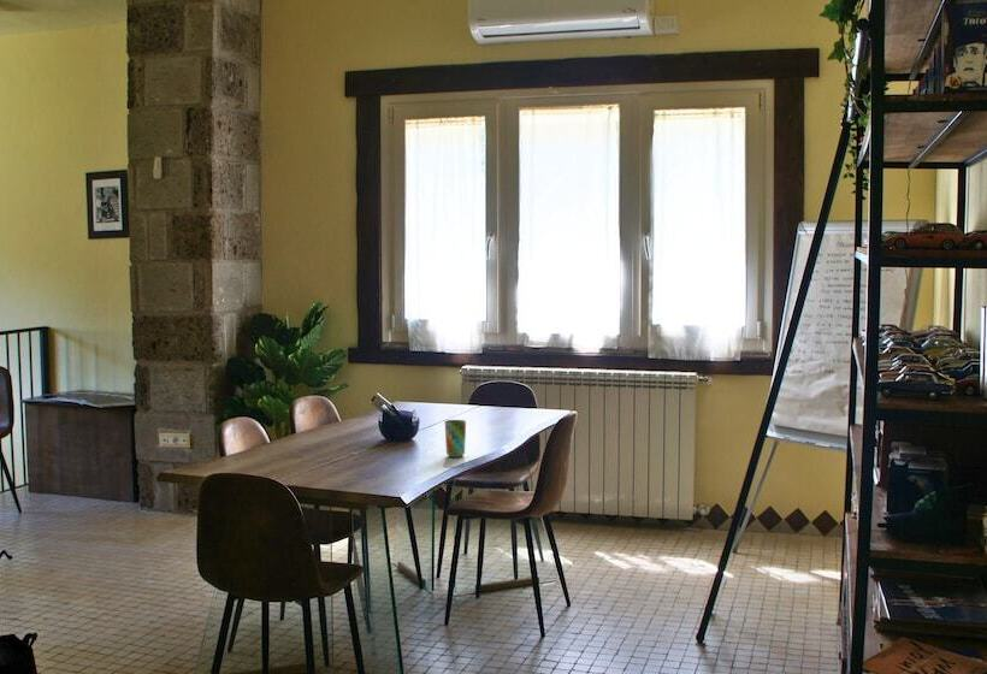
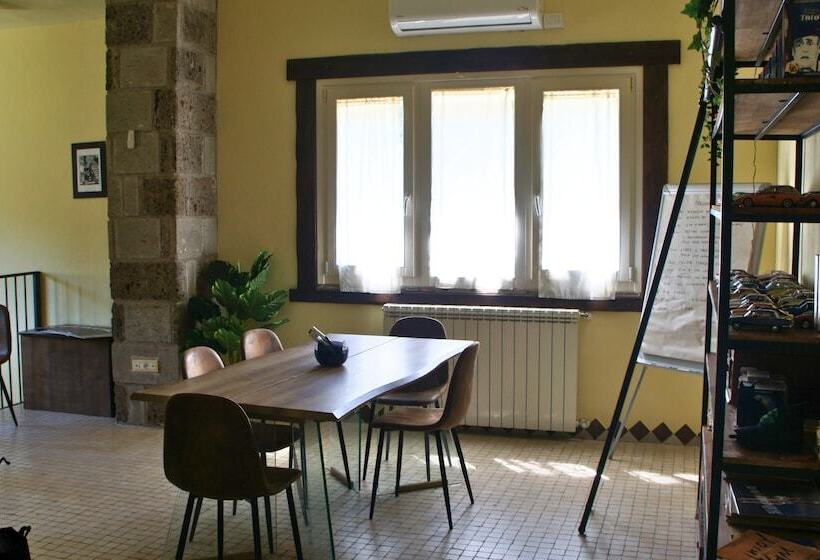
- cup (455, 438)
